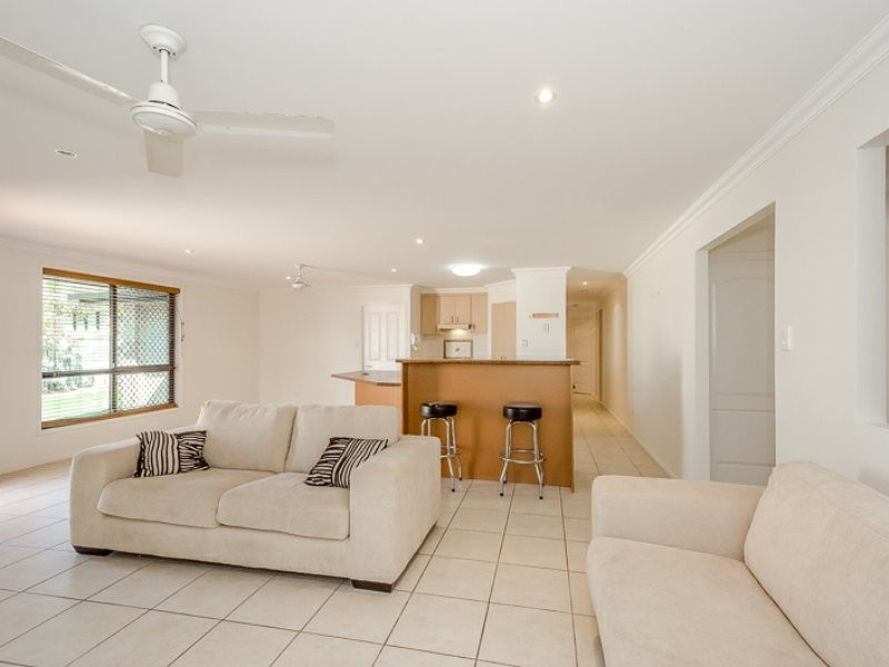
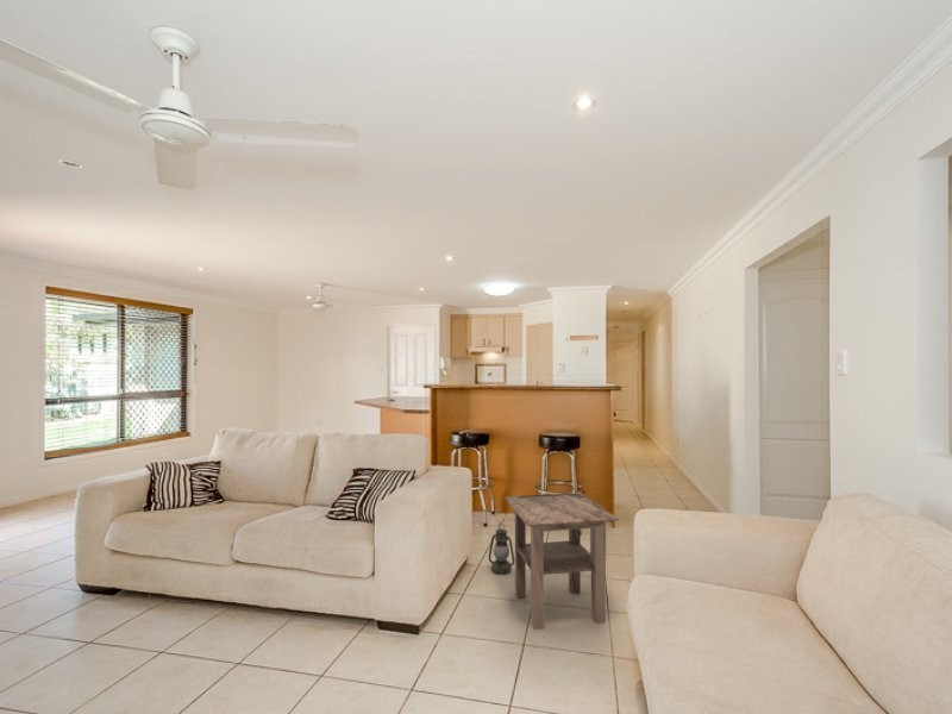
+ lantern (501, 546)
+ side table (557, 556)
